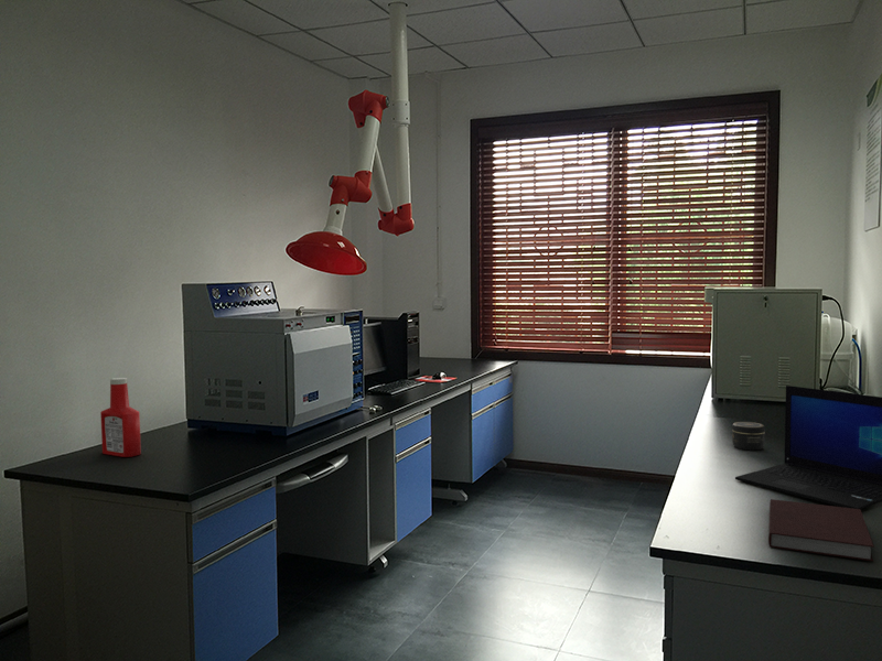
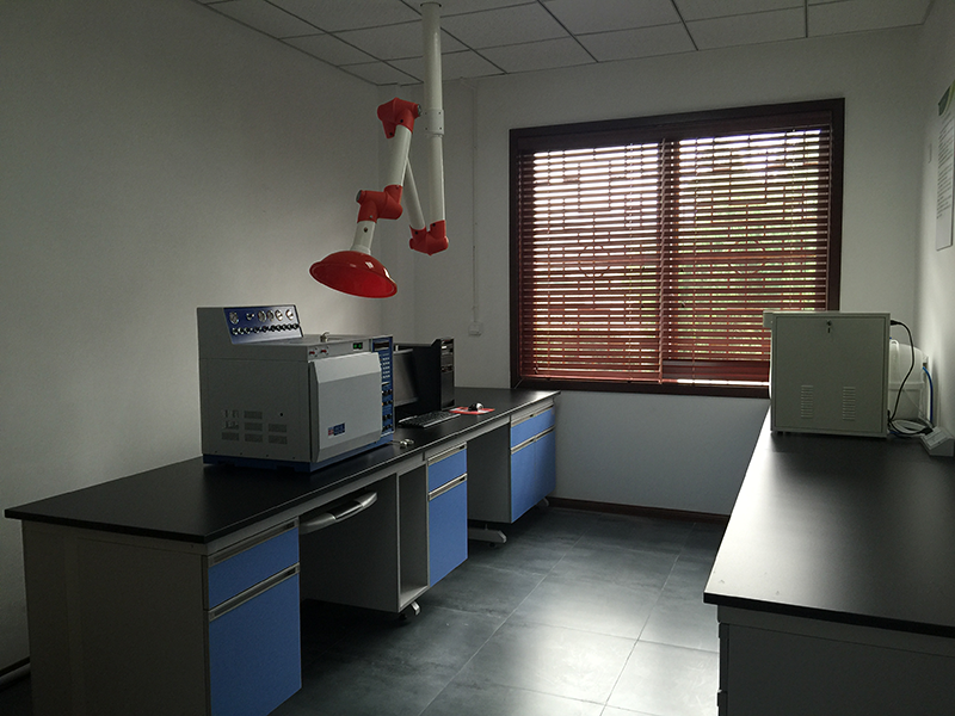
- notebook (816, 527)
- laptop (818, 442)
- jar (747, 435)
- soap bottle (120, 415)
